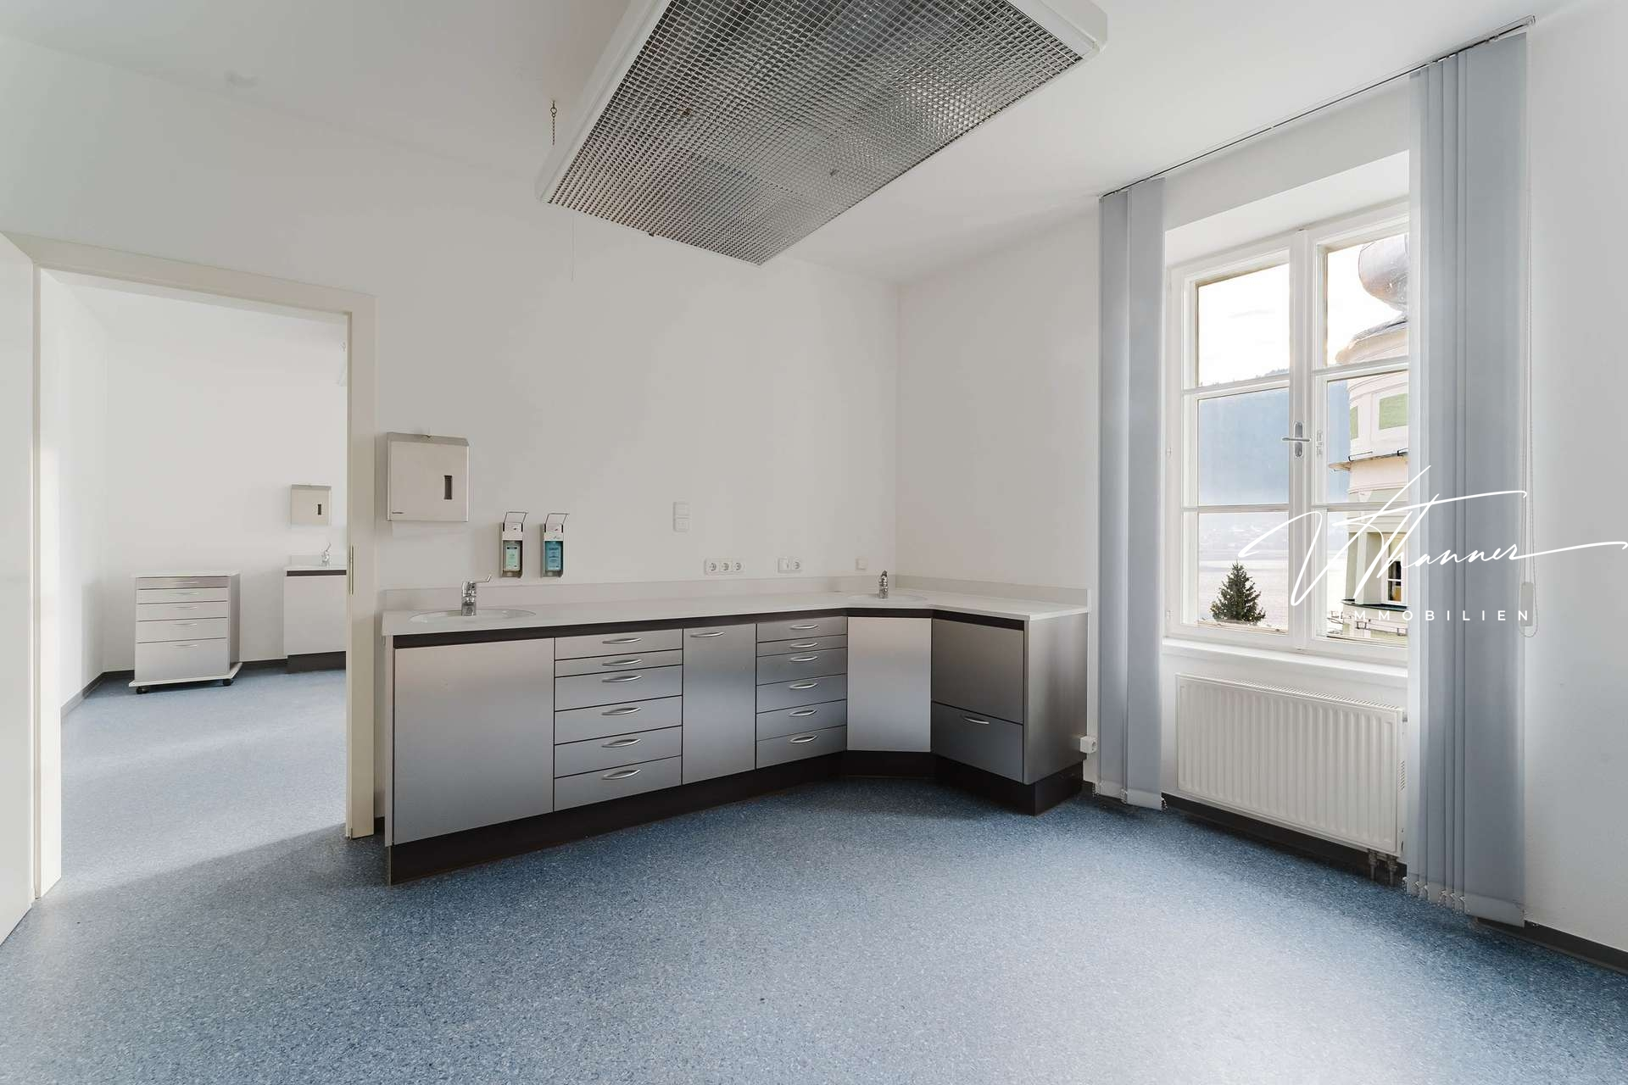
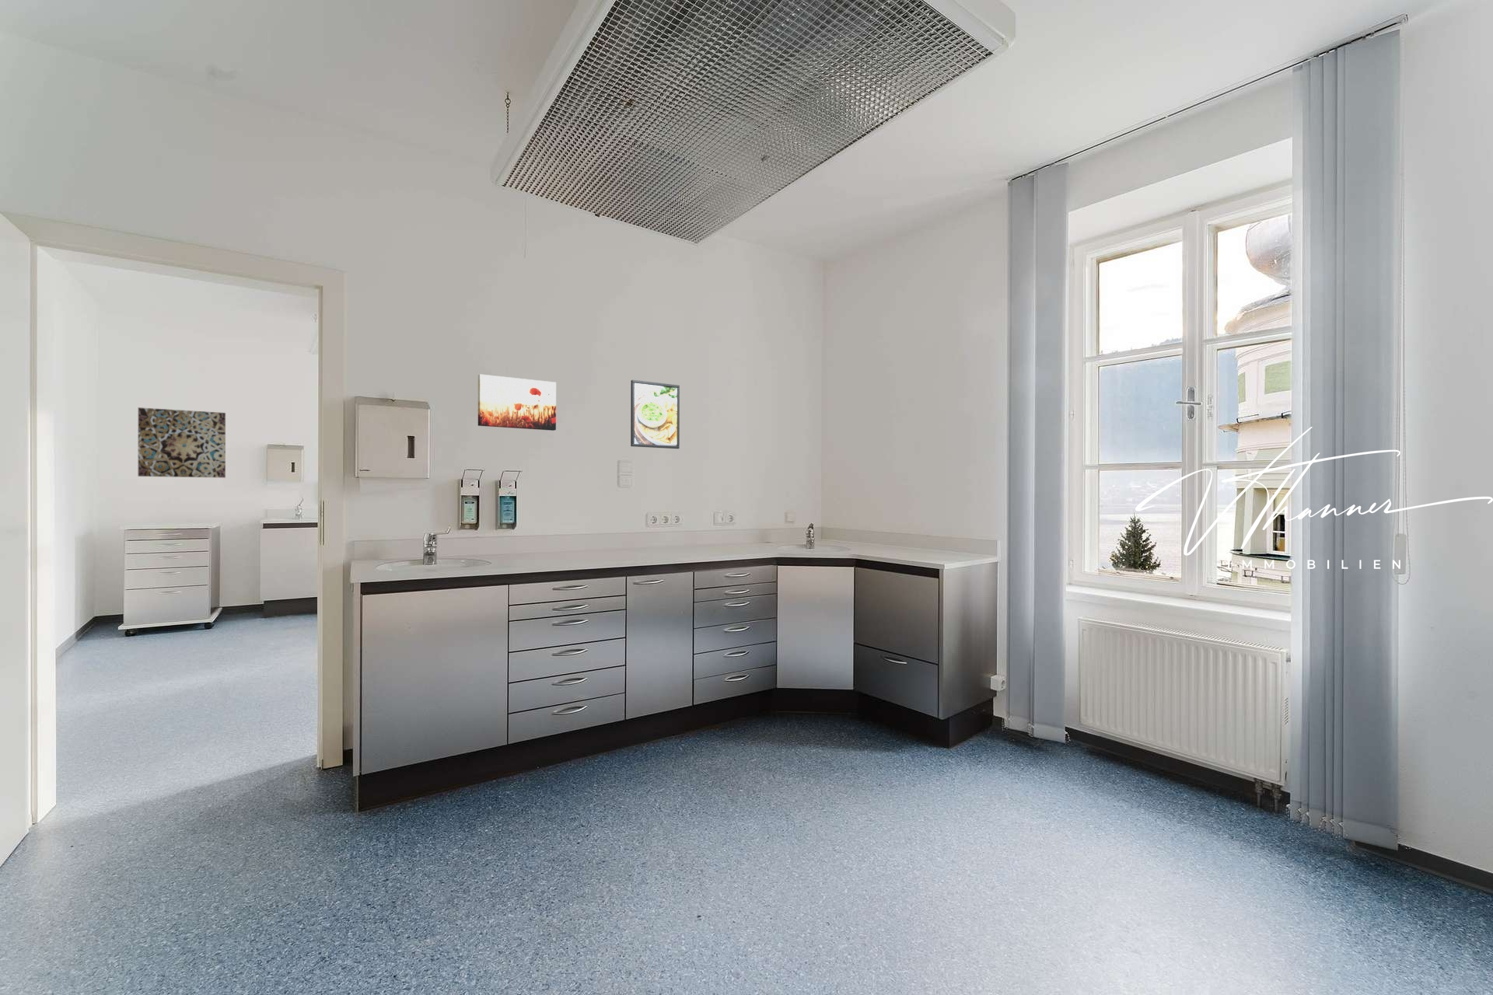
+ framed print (655, 415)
+ wall art (182, 443)
+ wall art (518, 403)
